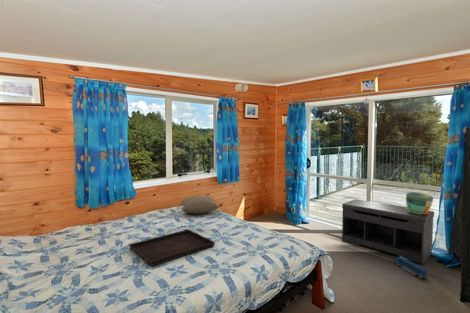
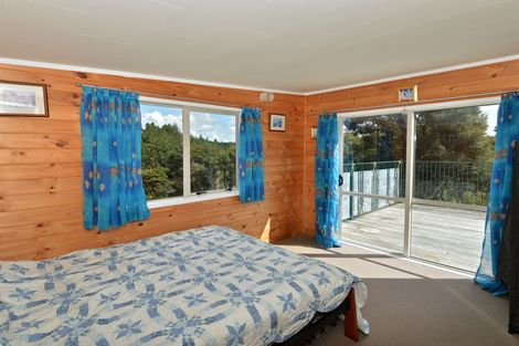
- serving tray (172, 245)
- pillow (199, 204)
- planter pot (417, 203)
- toy train (410, 266)
- bench (384, 227)
